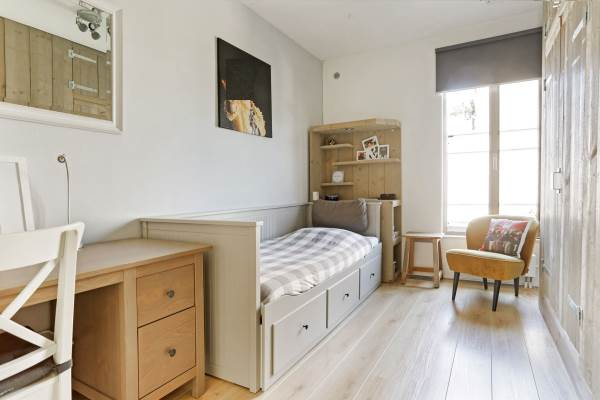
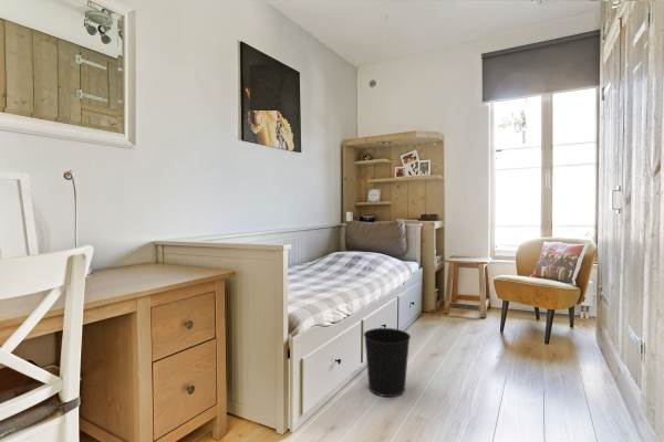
+ wastebasket (386, 361)
